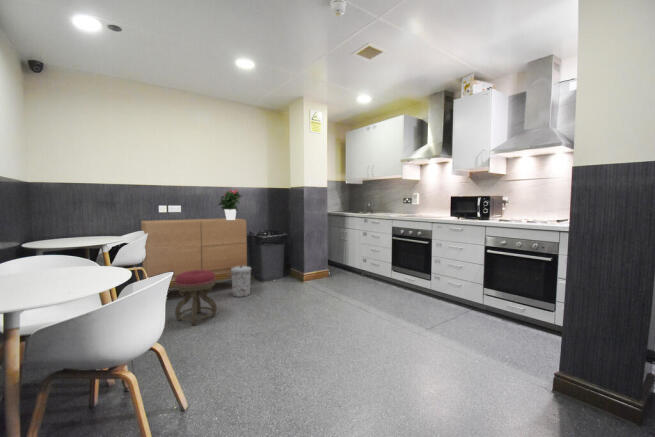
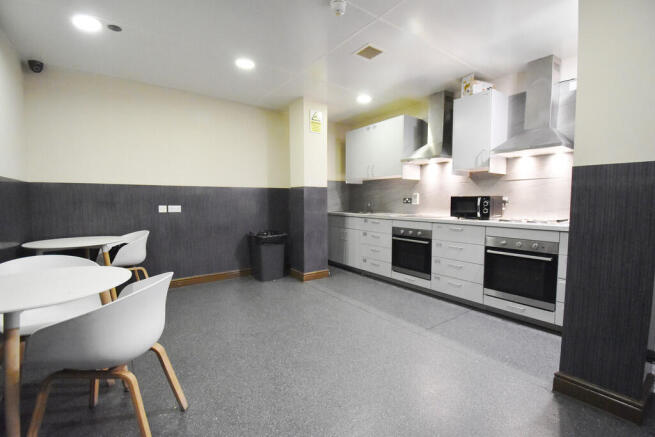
- potted flower (231, 204)
- stool (195, 295)
- trash can (241, 280)
- sideboard (196, 255)
